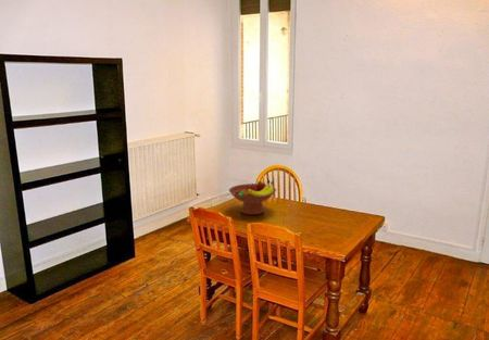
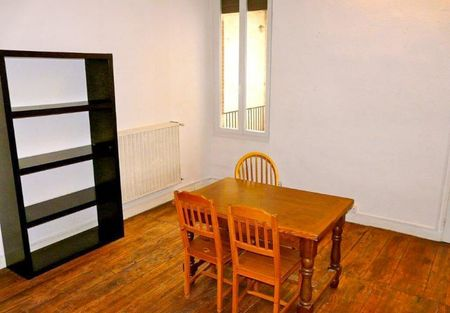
- fruit bowl (252, 196)
